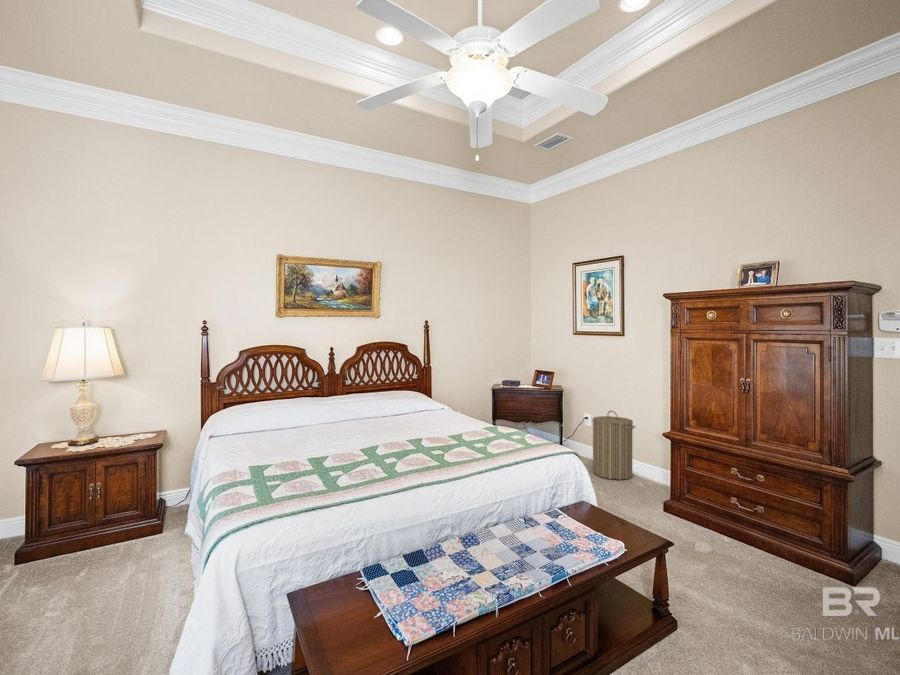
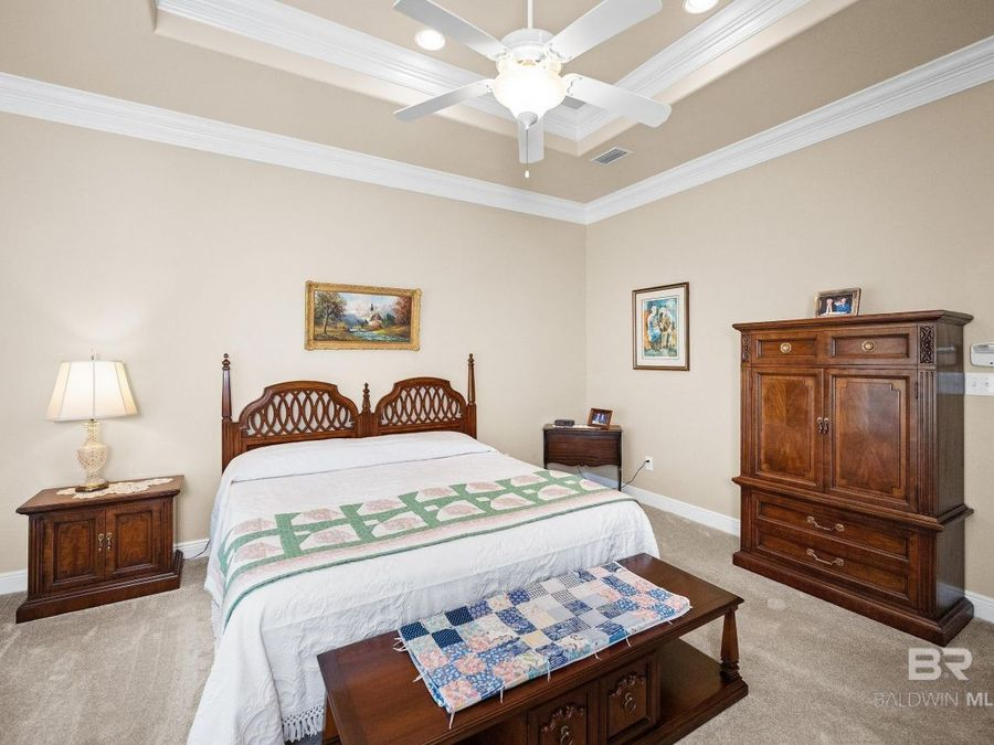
- laundry hamper (612, 442)
